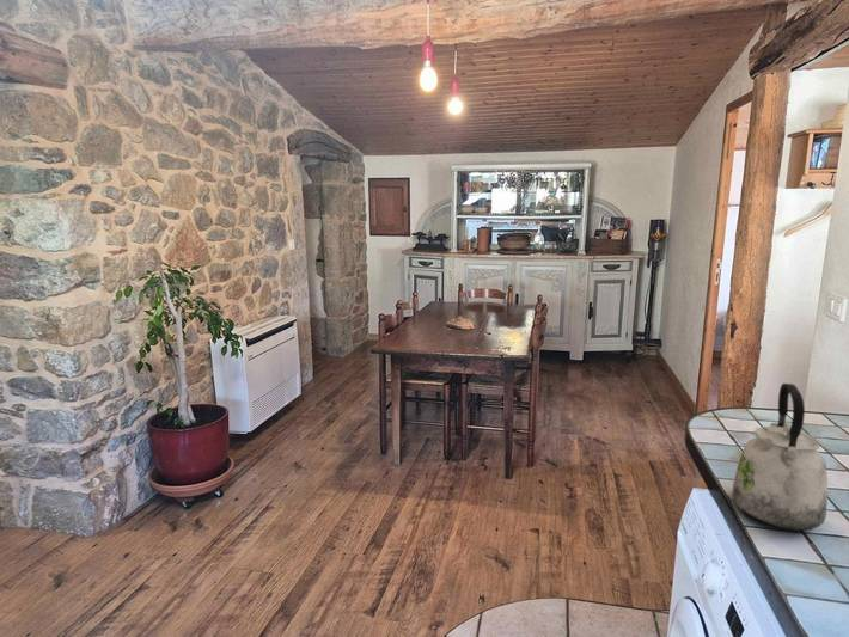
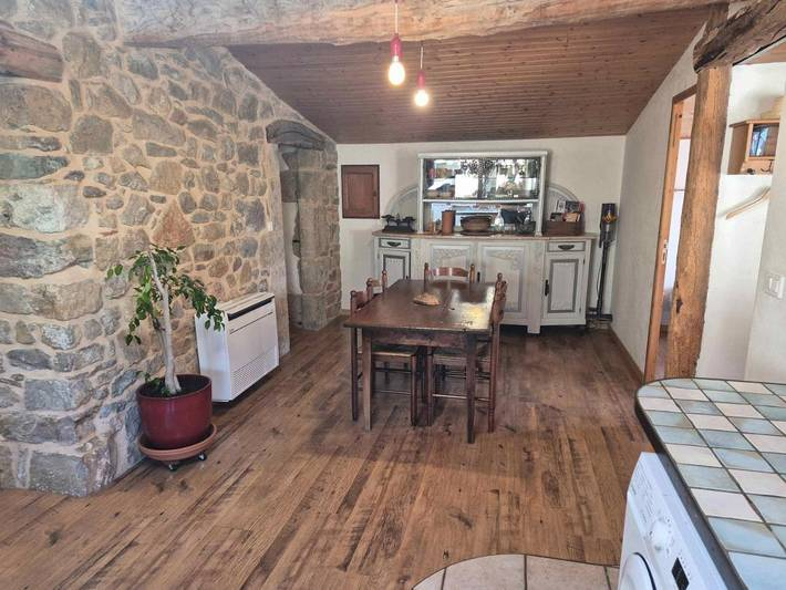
- kettle (781, 446)
